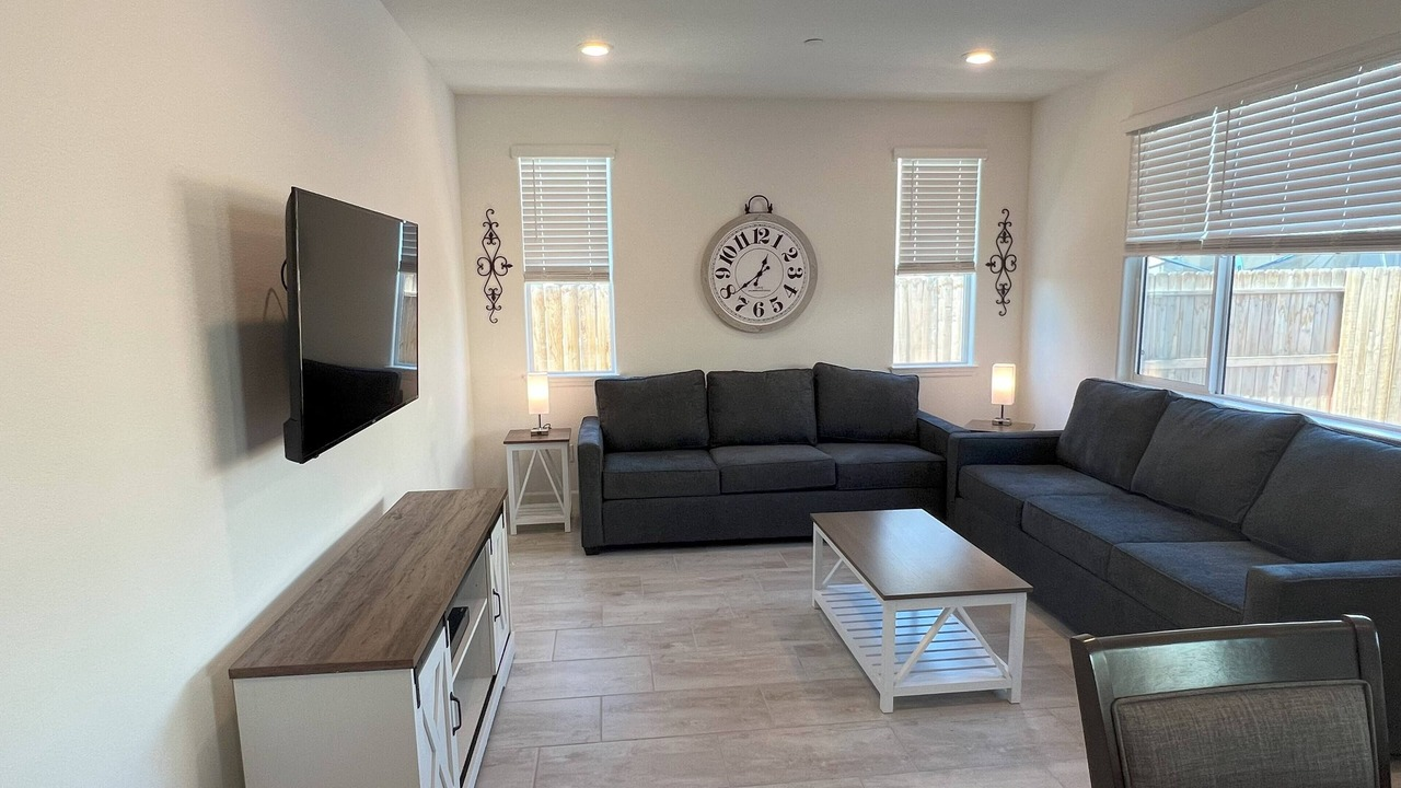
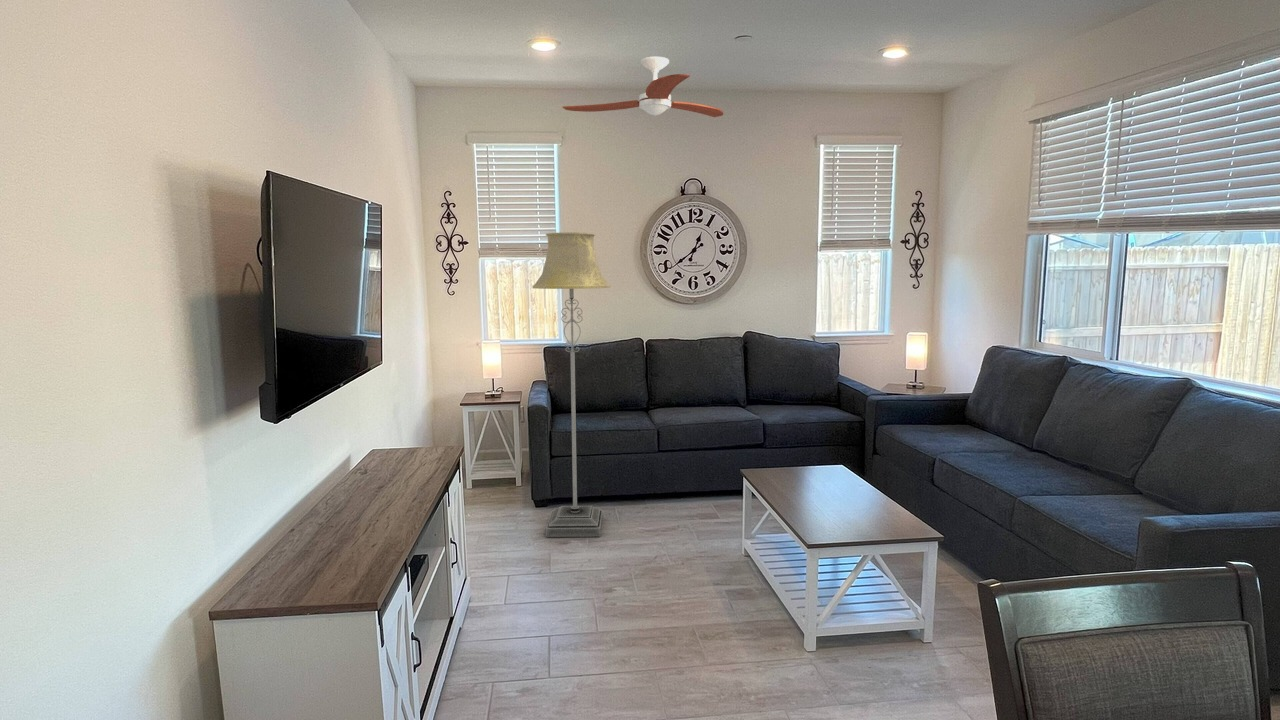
+ ceiling fan (647, 87)
+ floor lamp (573, 384)
